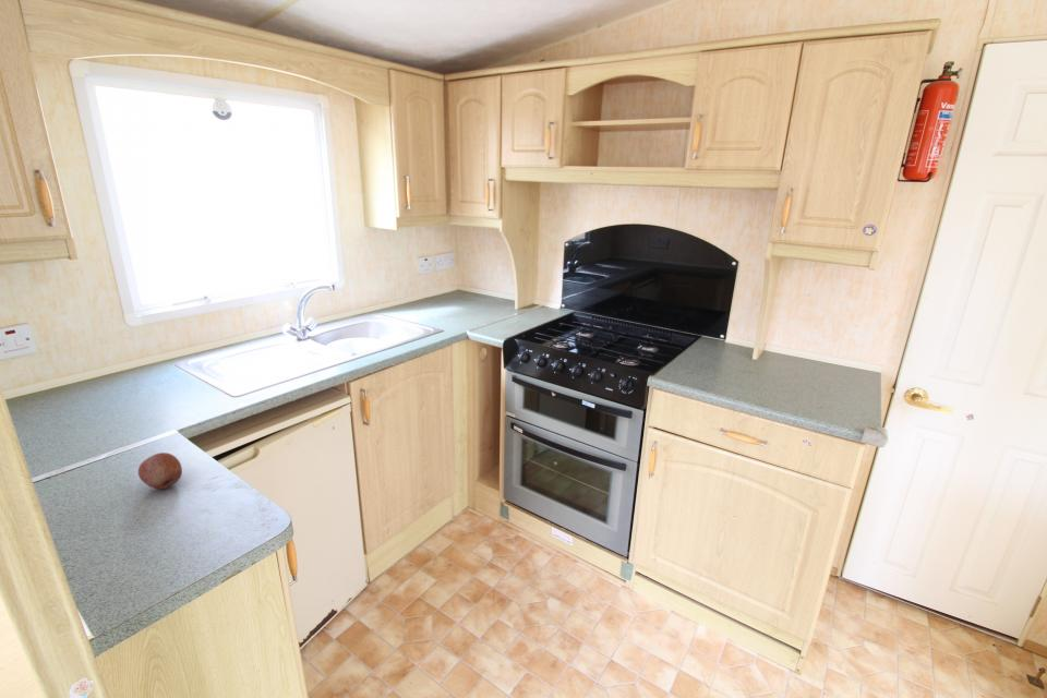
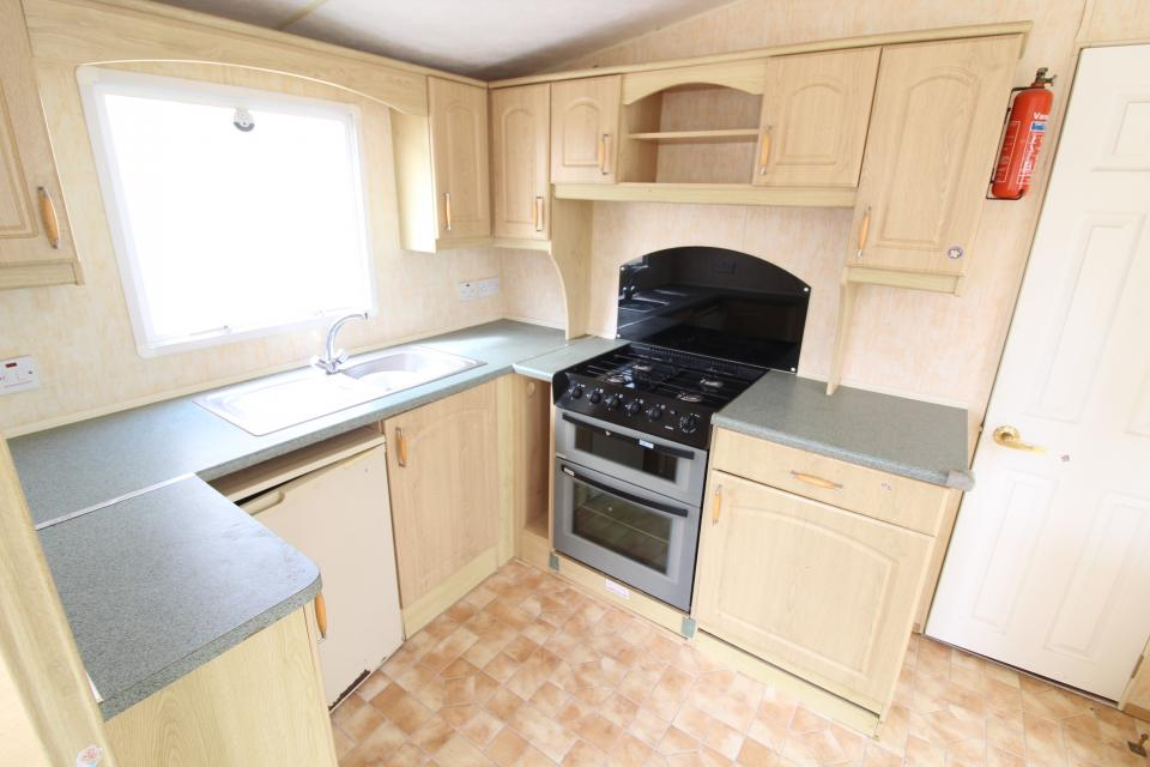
- fruit (160, 470)
